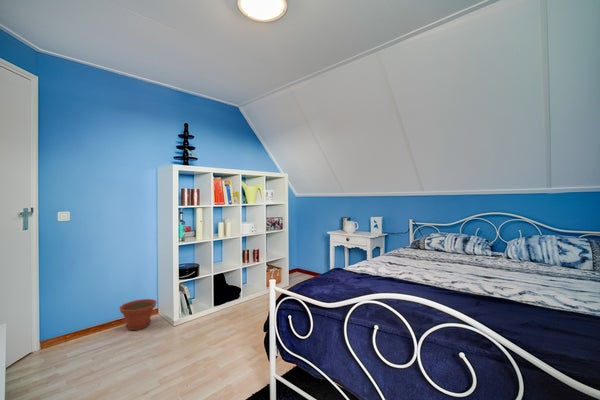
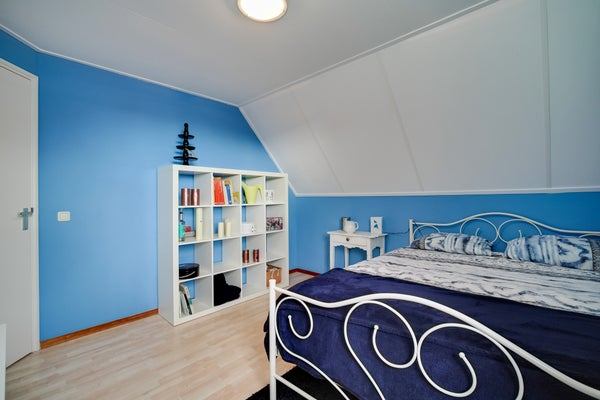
- plant pot (138, 315)
